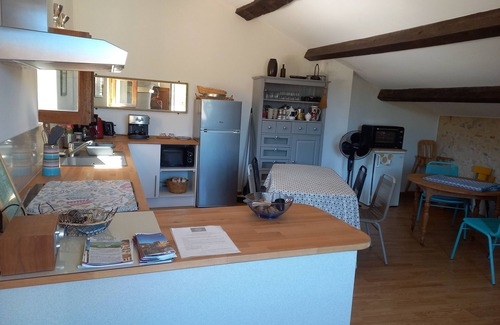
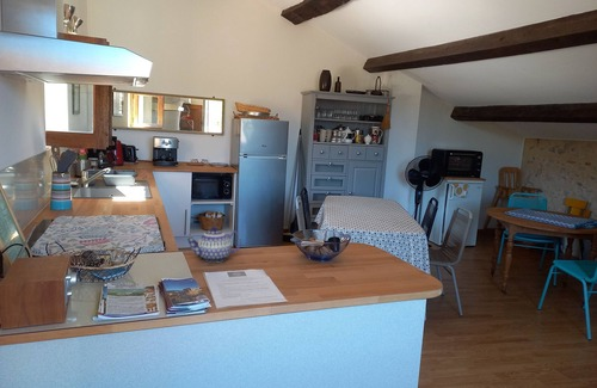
+ teapot (215, 242)
